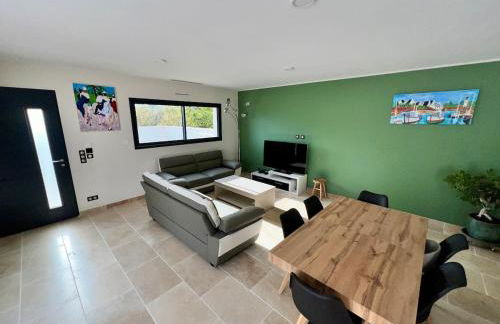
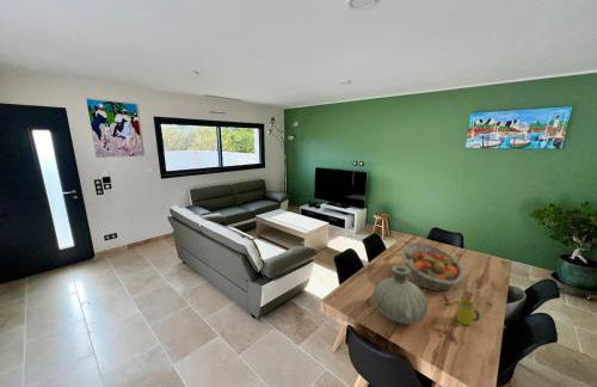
+ fruit basket (430, 265)
+ vase (400, 293)
+ mug (468, 313)
